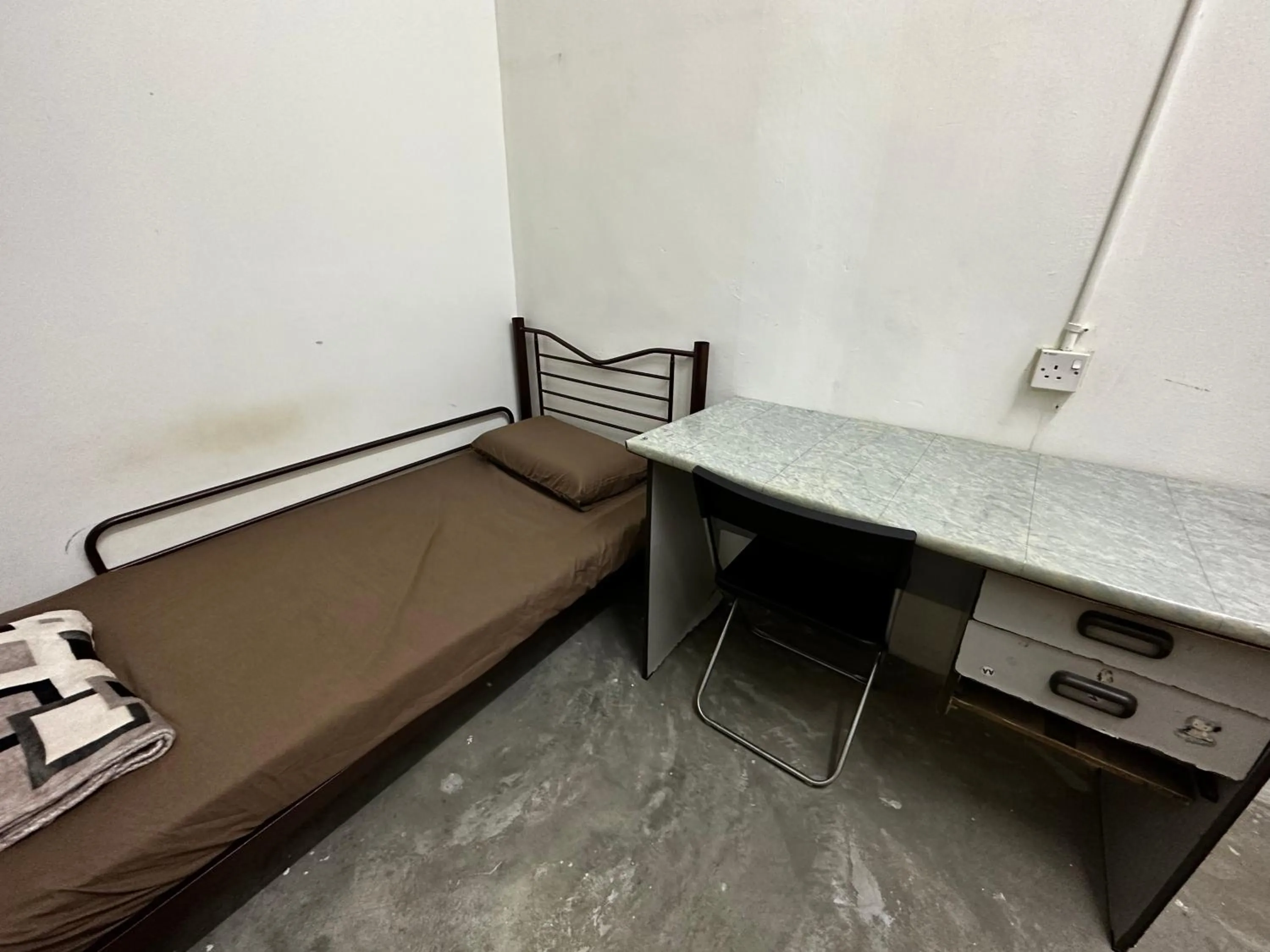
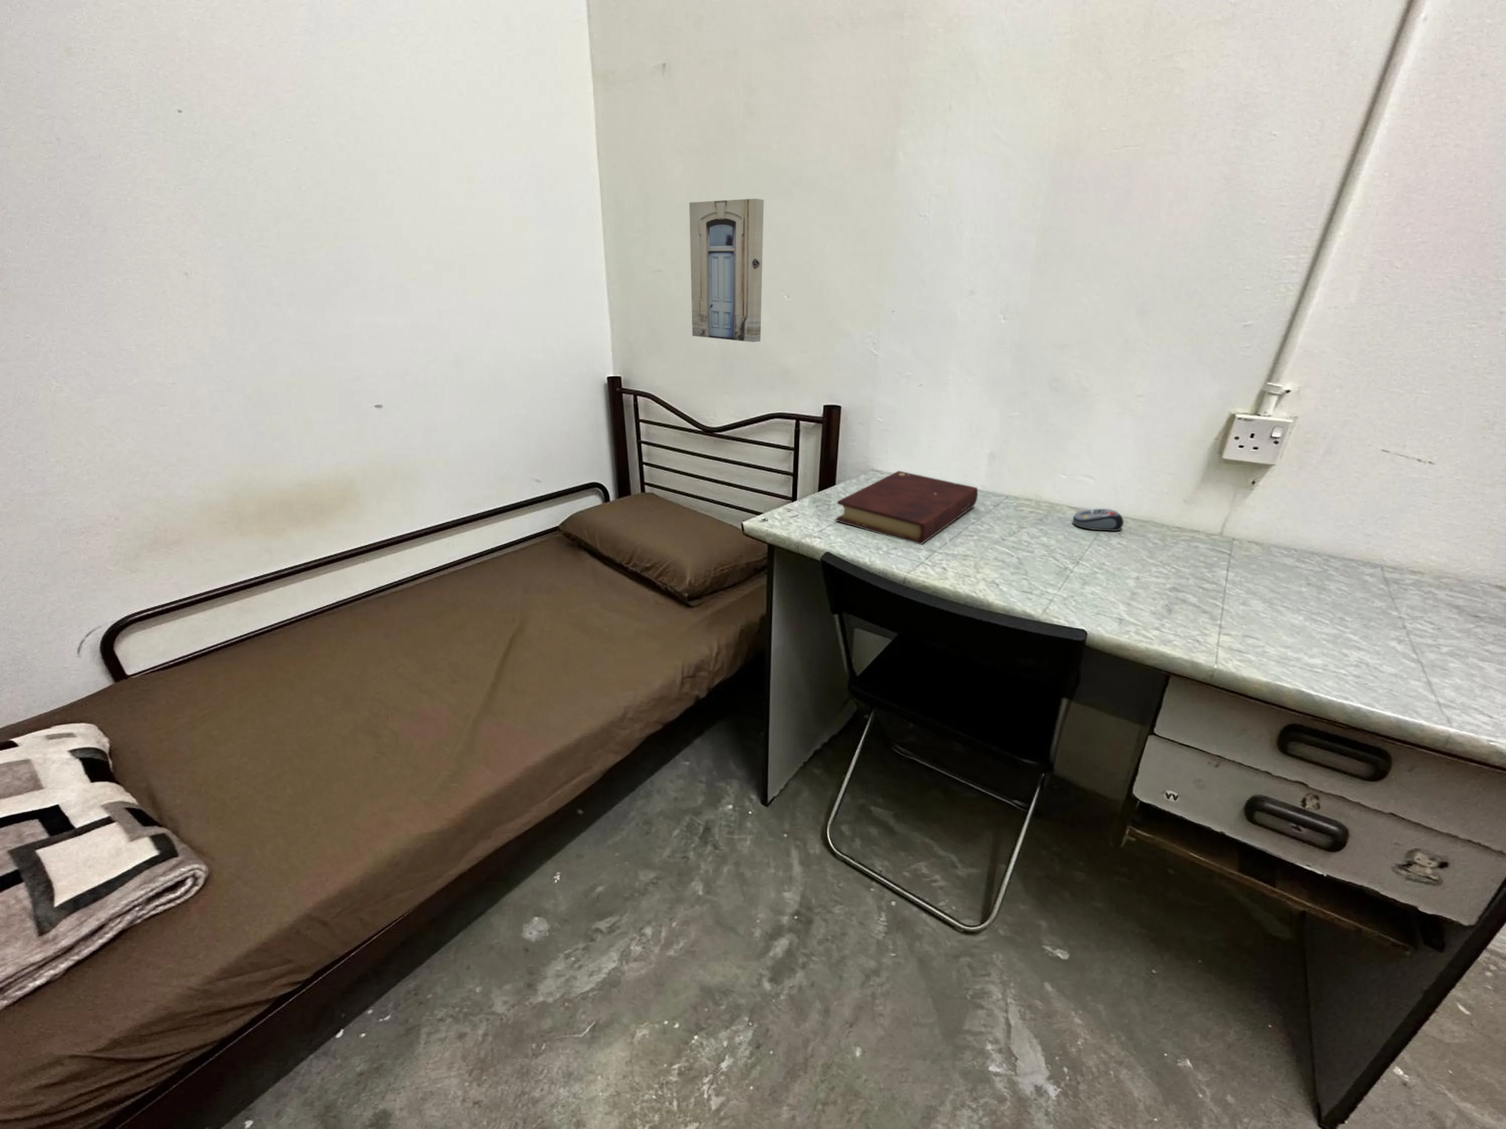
+ wall art (726, 273)
+ book (910, 504)
+ computer mouse (1099, 517)
